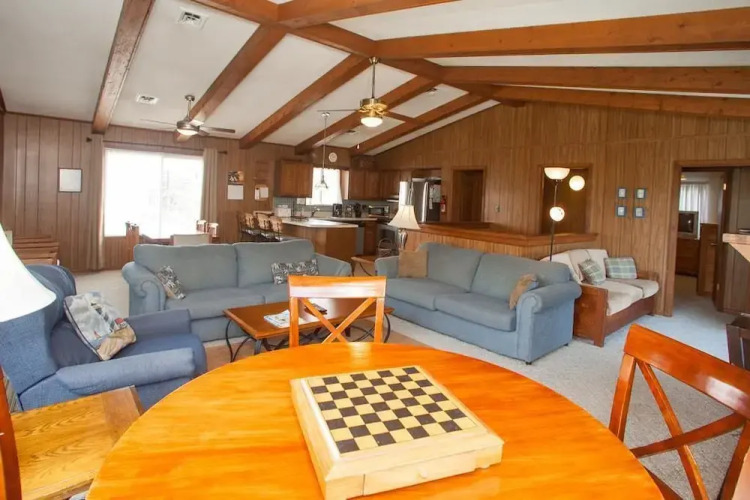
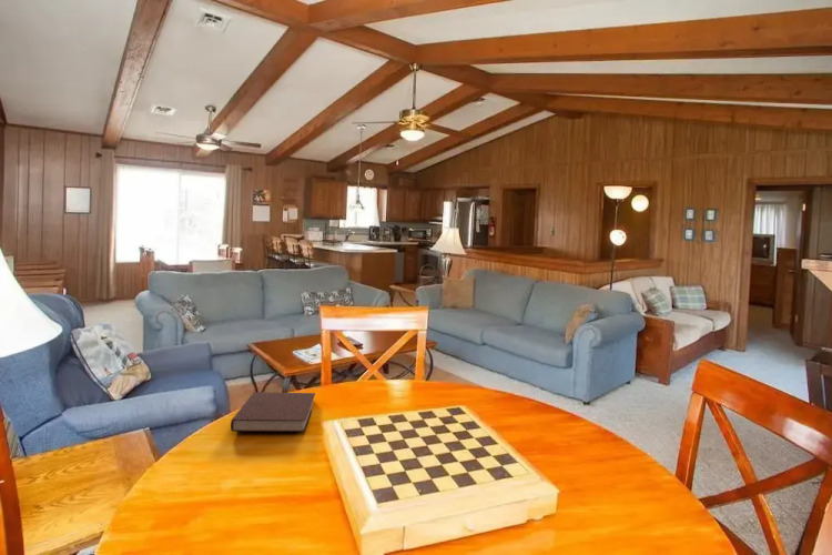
+ notebook (276, 410)
